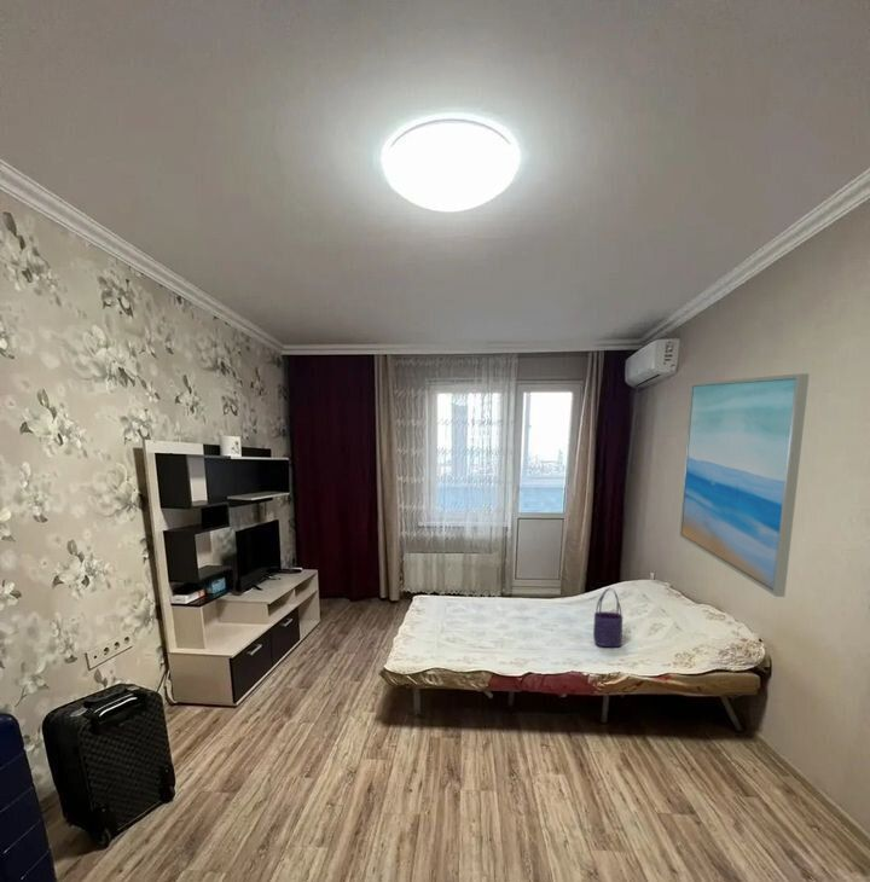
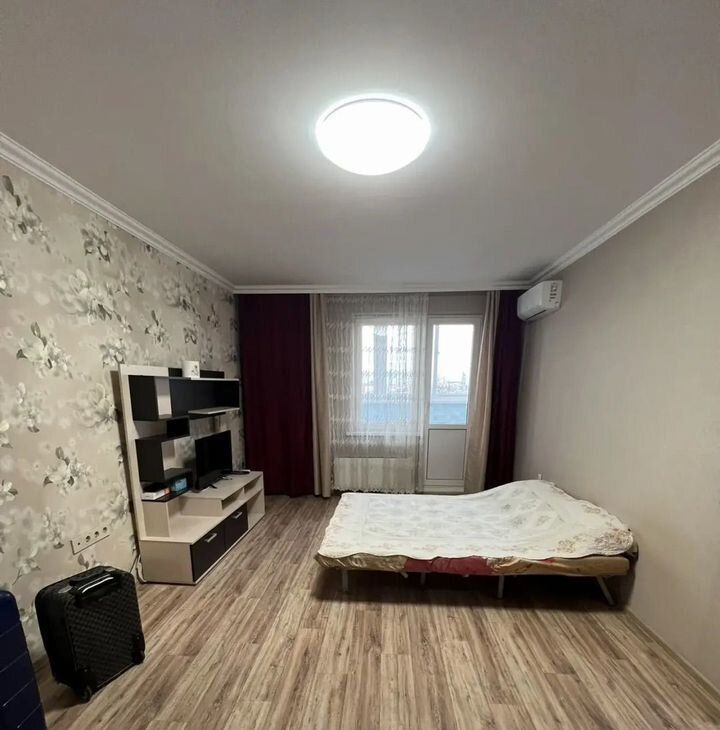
- wall art (730, 472)
- tote bag (608, 616)
